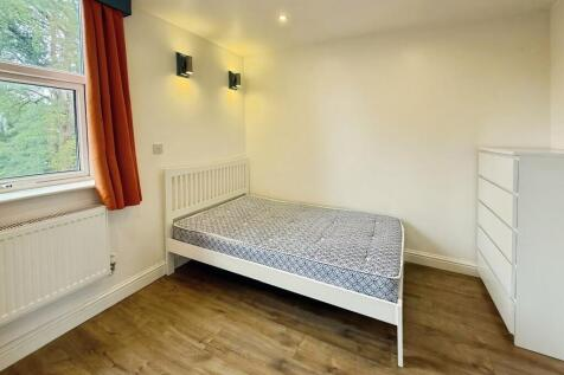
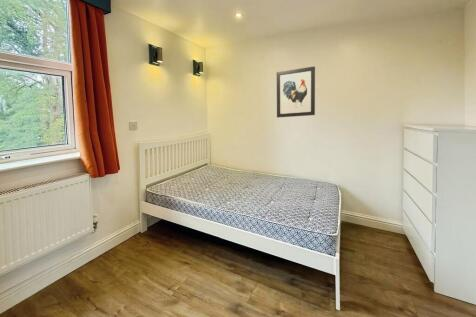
+ wall art (295, 93)
